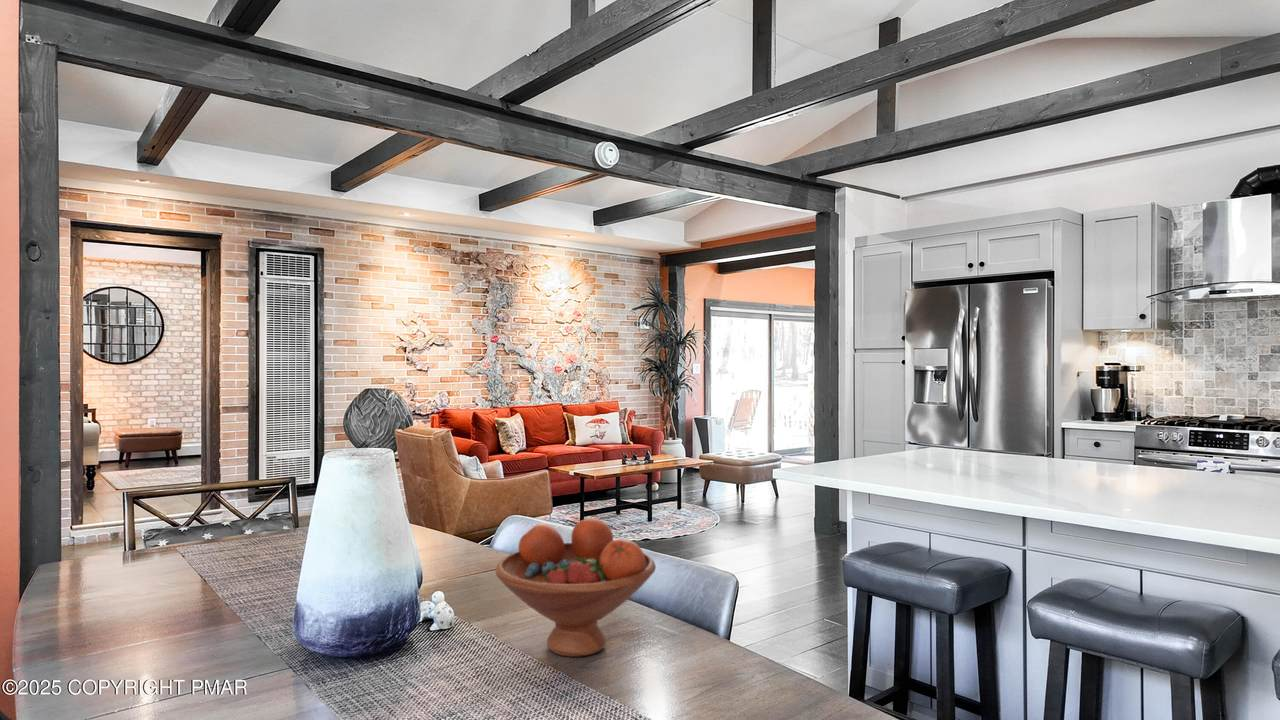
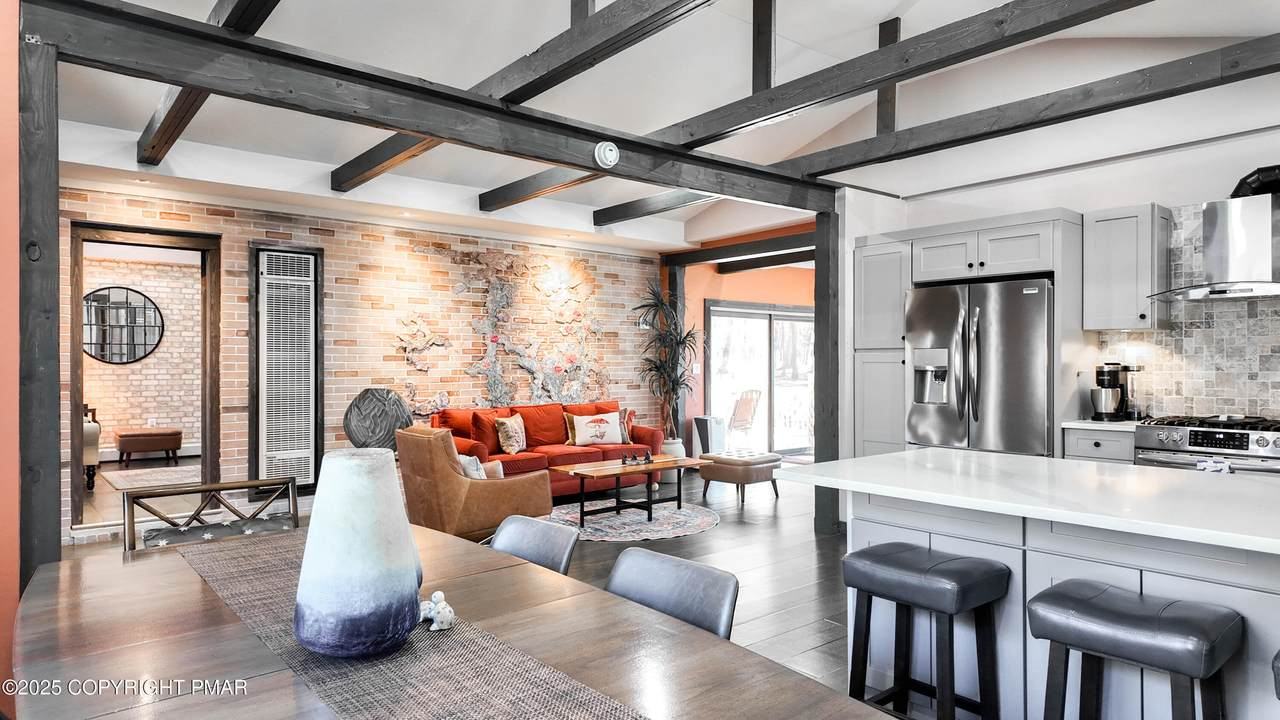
- fruit bowl (576, 588)
